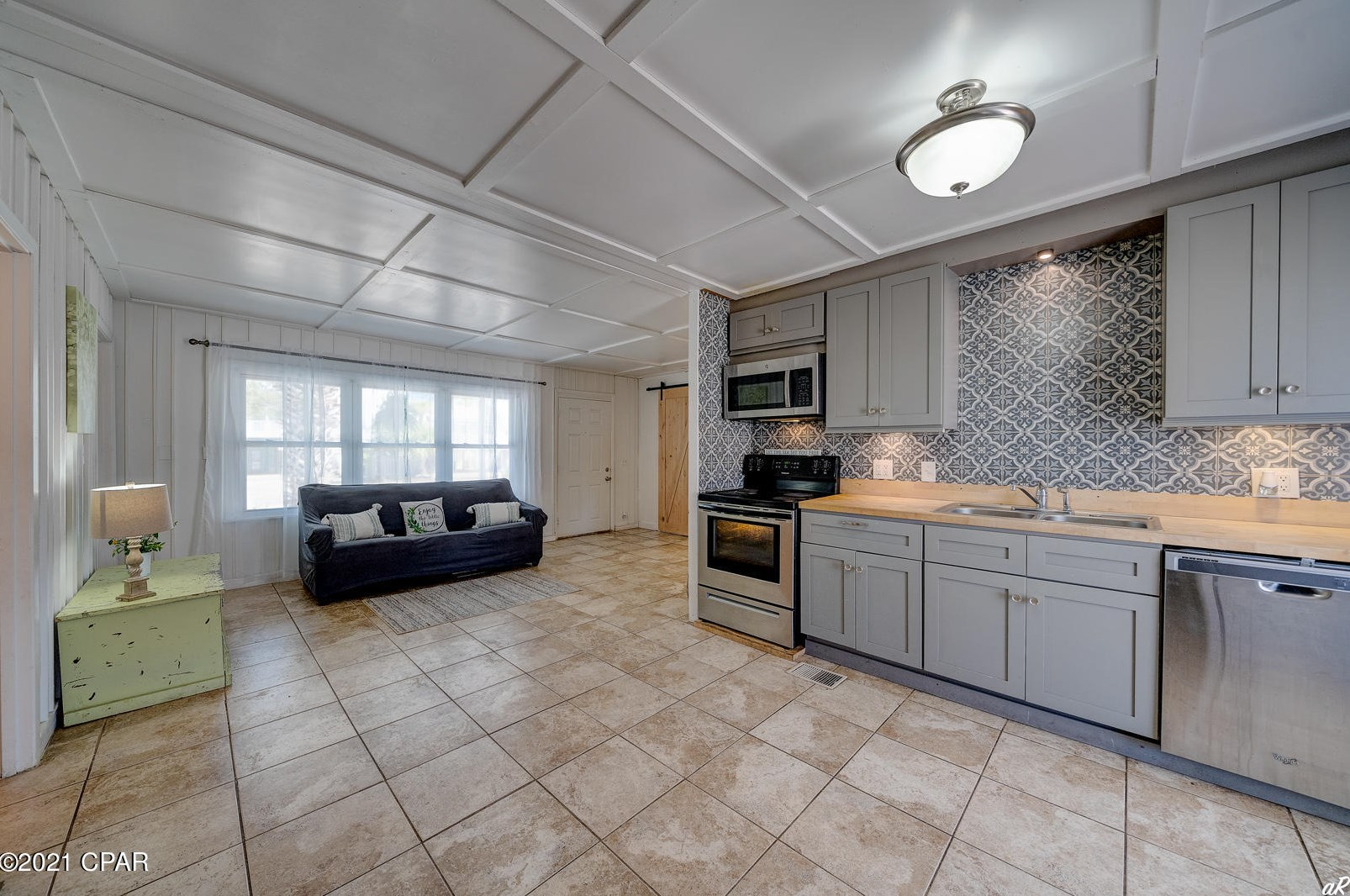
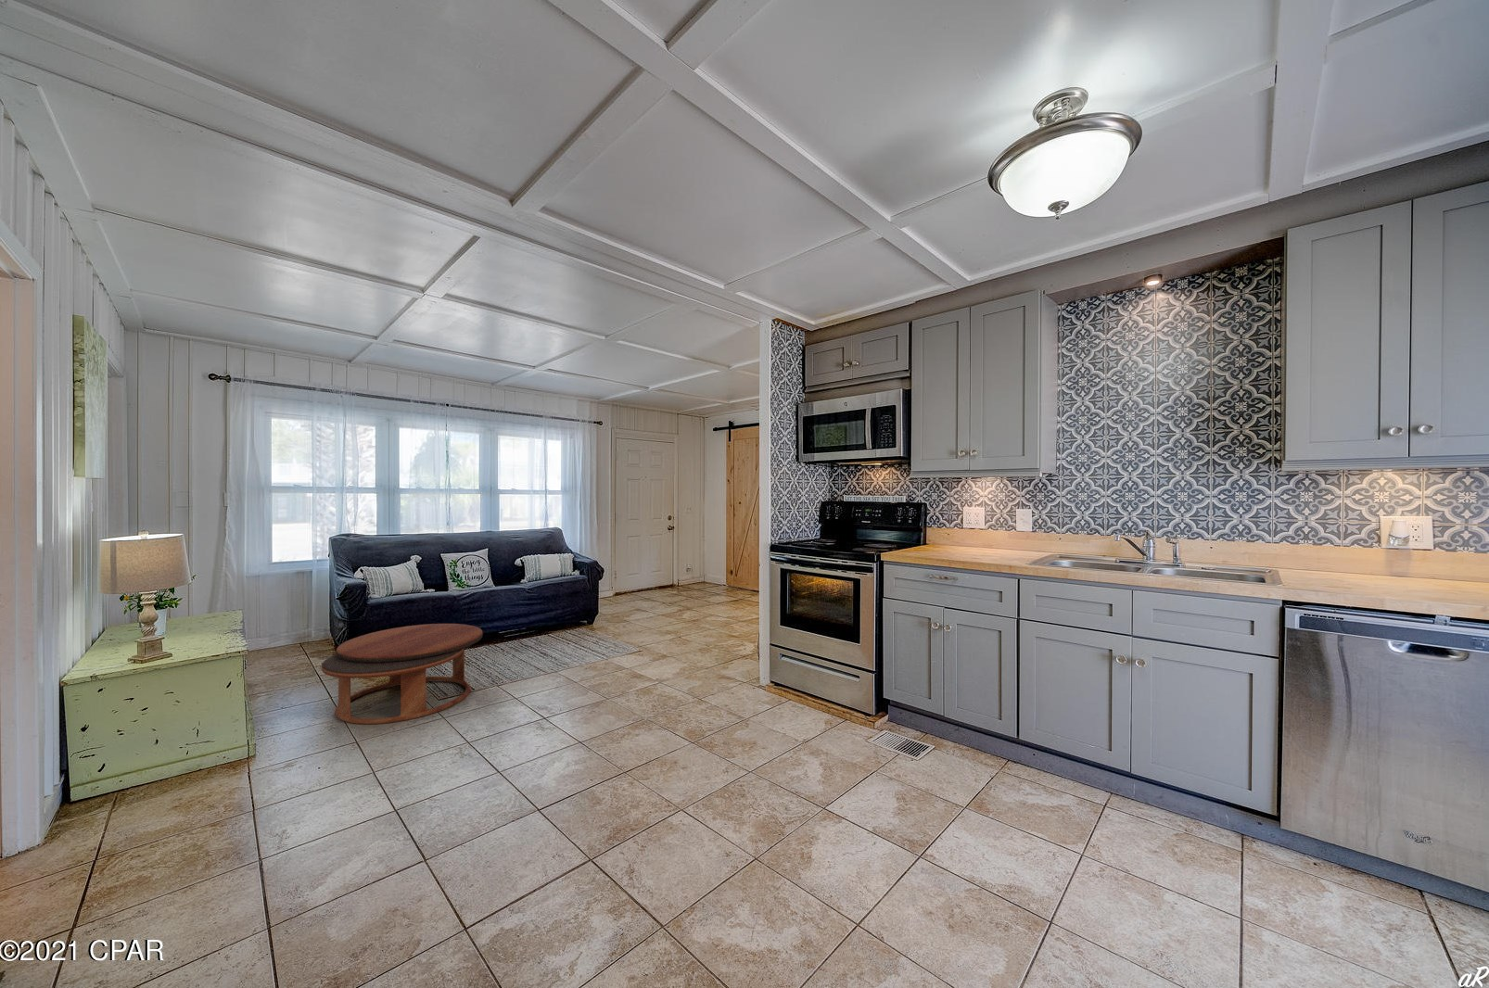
+ coffee table (407, 670)
